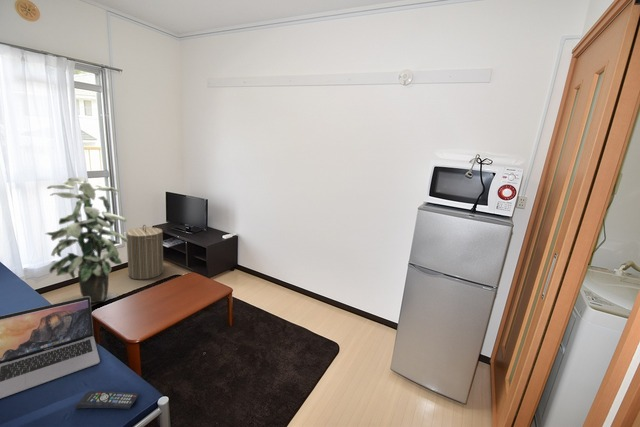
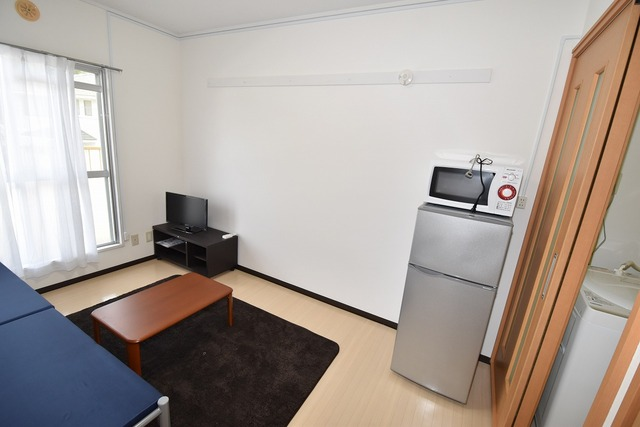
- remote control (107, 400)
- laundry hamper (145, 249)
- laptop (46, 342)
- indoor plant (87, 240)
